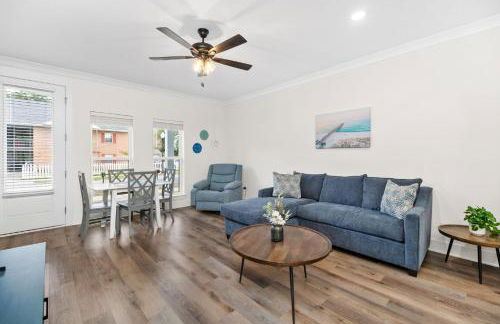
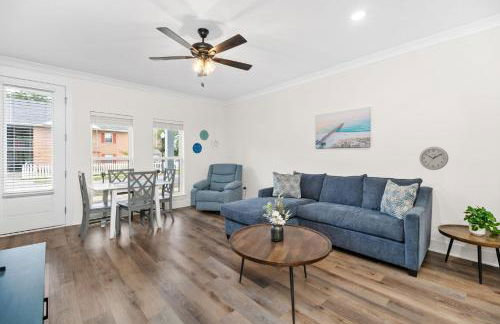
+ wall clock (433, 158)
